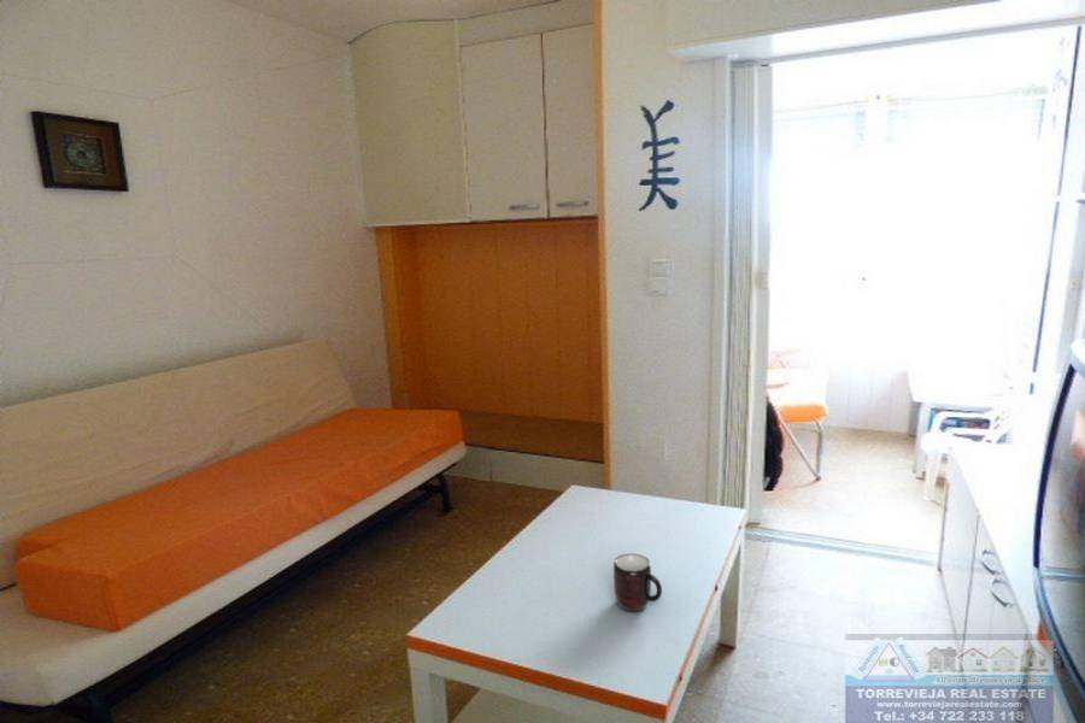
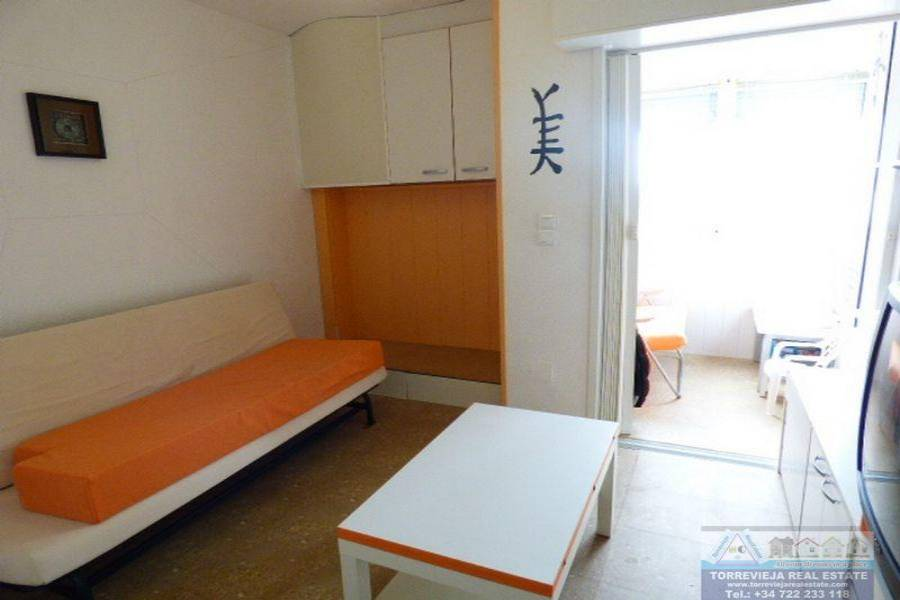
- mug (638, 584)
